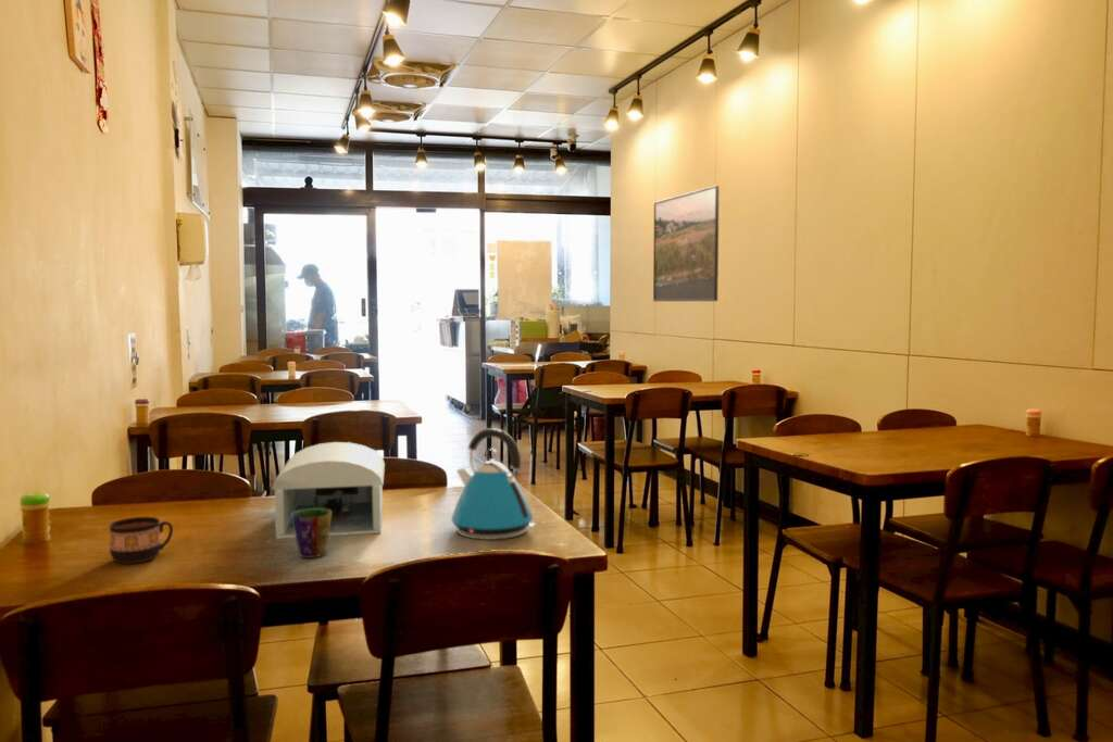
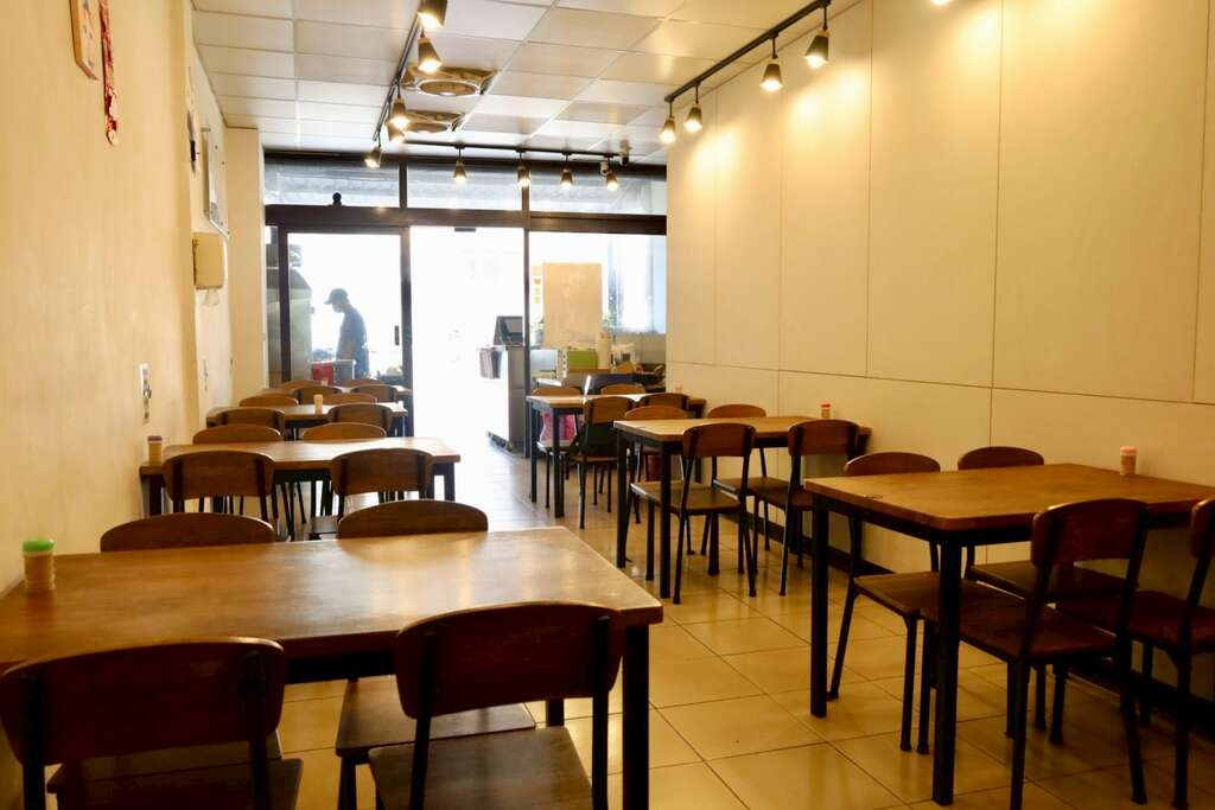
- kettle (495, 479)
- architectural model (332, 486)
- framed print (683, 248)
- cup (137, 540)
- cup (311, 535)
